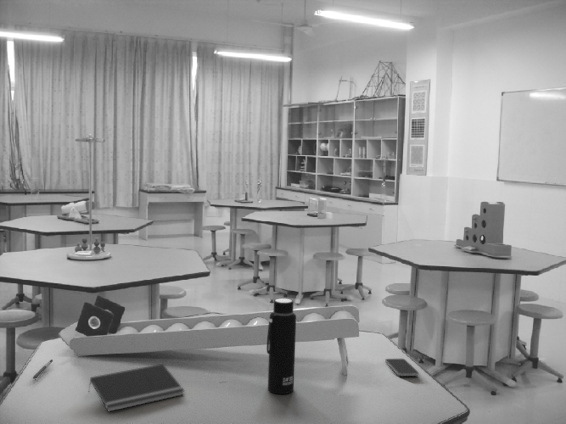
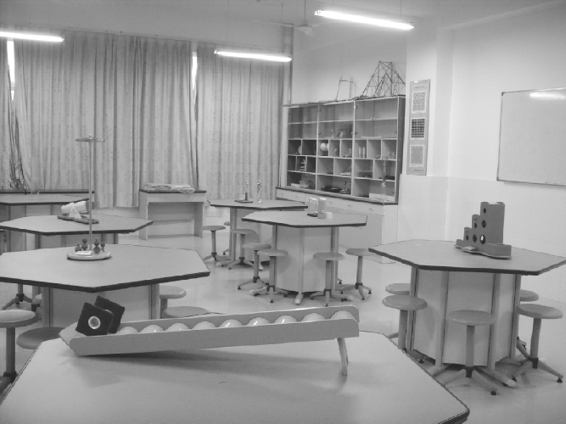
- water bottle (279, 345)
- pen (42, 368)
- smartphone (401, 366)
- notepad (137, 385)
